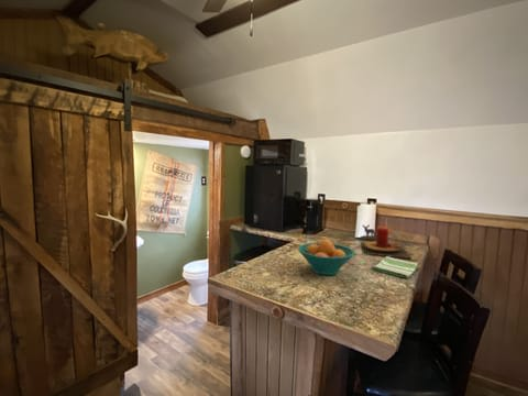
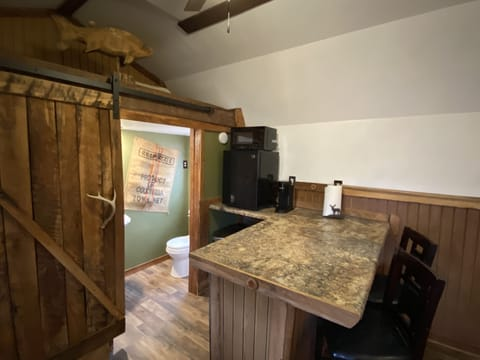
- candle (384, 238)
- fruit bowl (326, 255)
- dish towel (395, 265)
